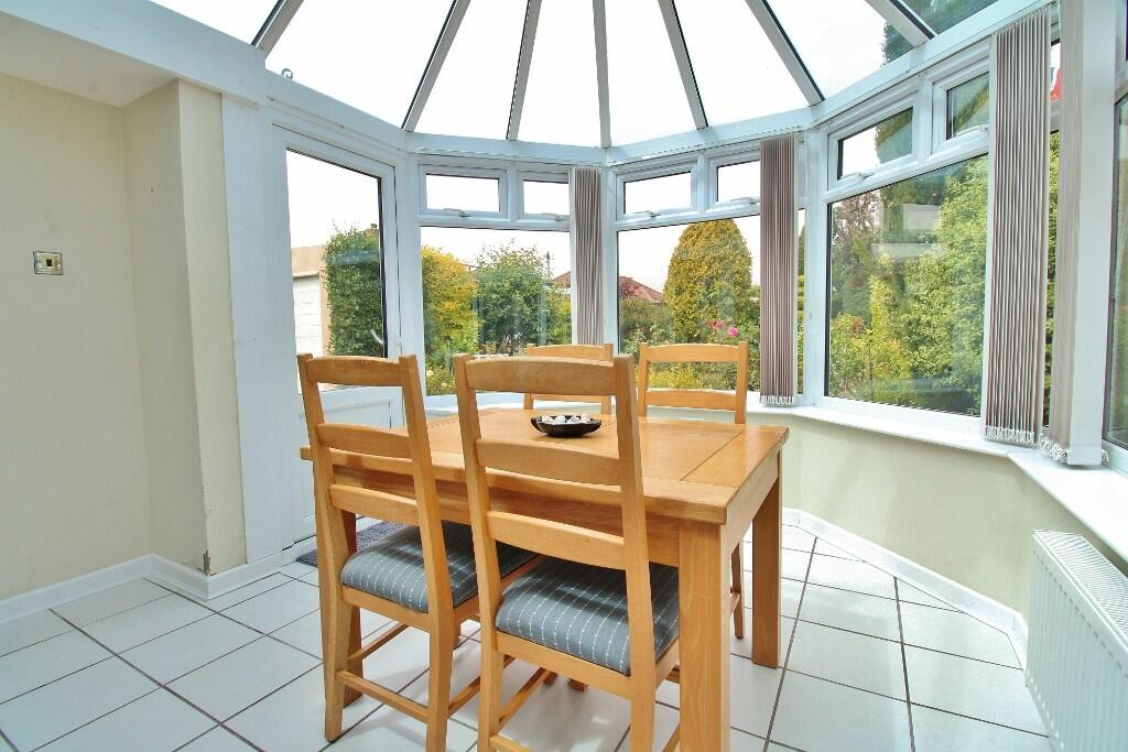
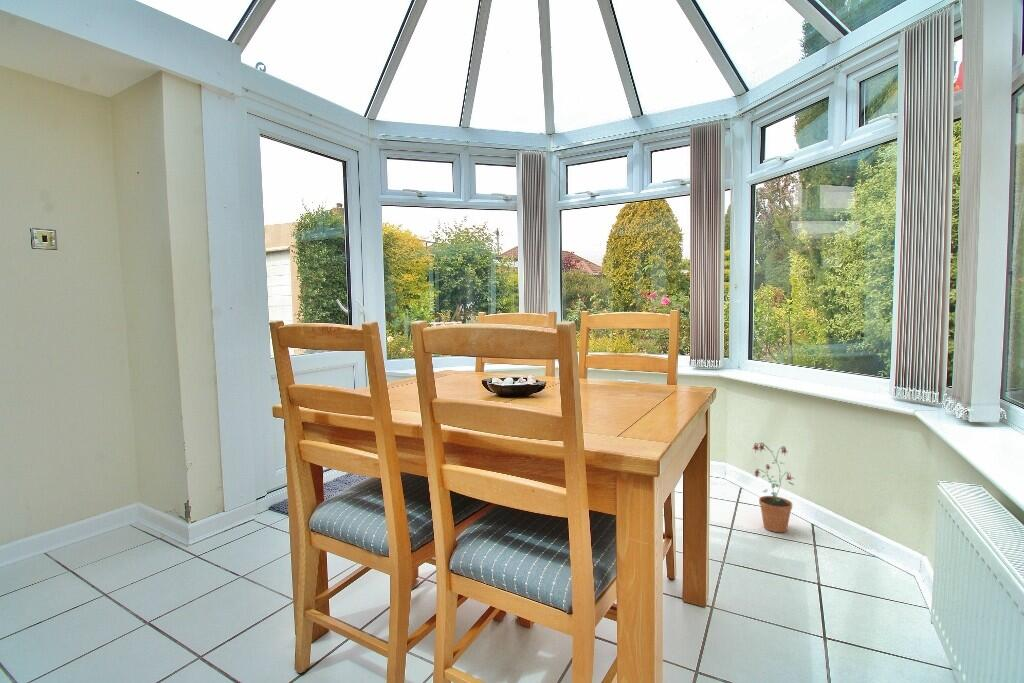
+ potted plant (774, 487)
